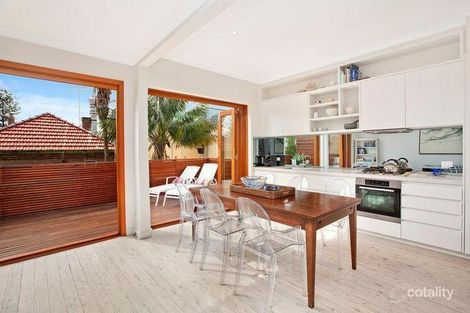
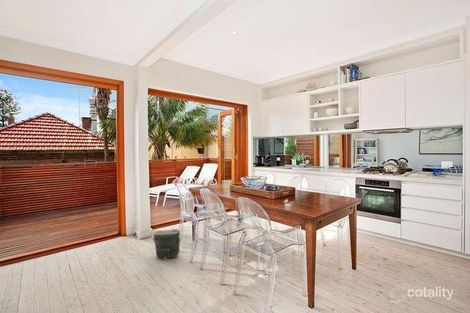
+ bag (167, 244)
